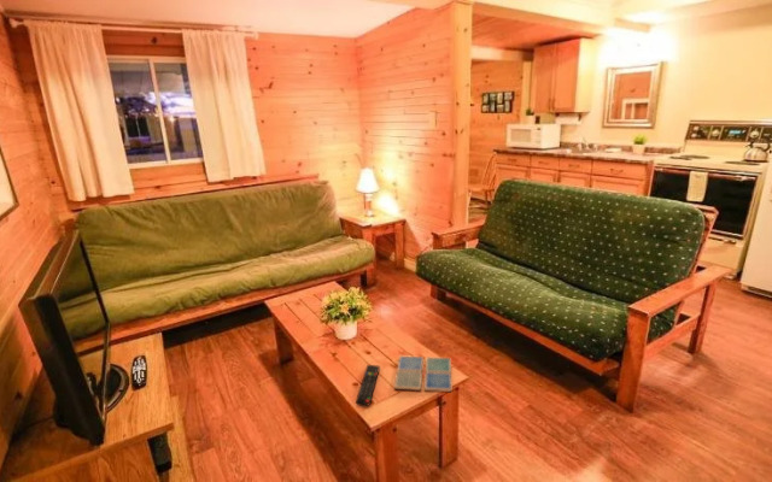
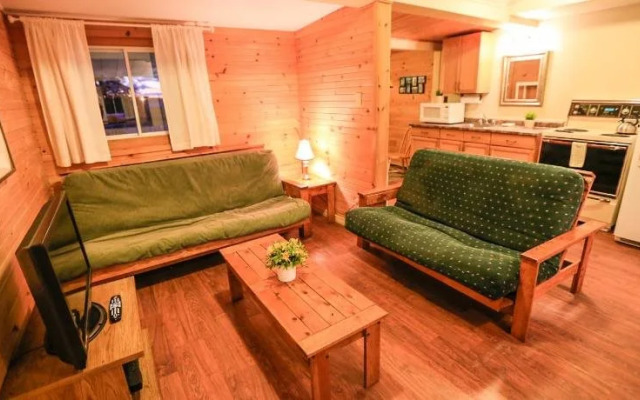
- remote control (368, 383)
- drink coaster (421, 372)
